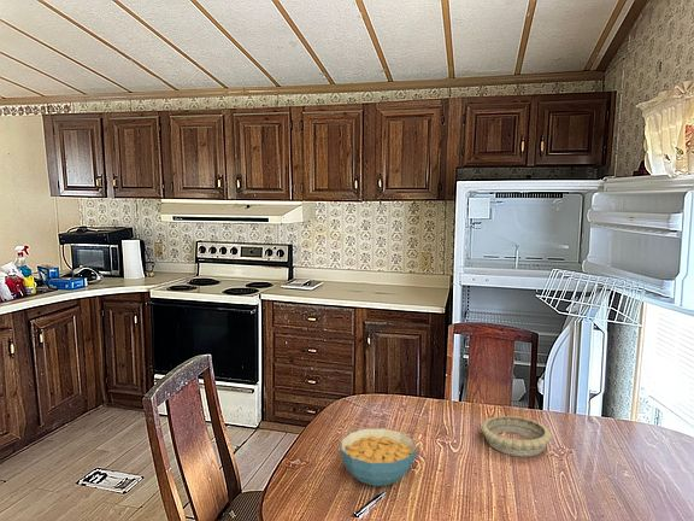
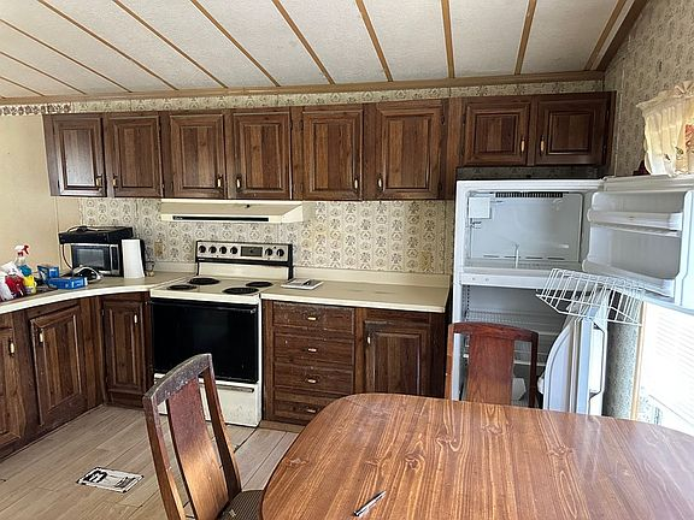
- cereal bowl (377, 462)
- decorative bowl (516, 432)
